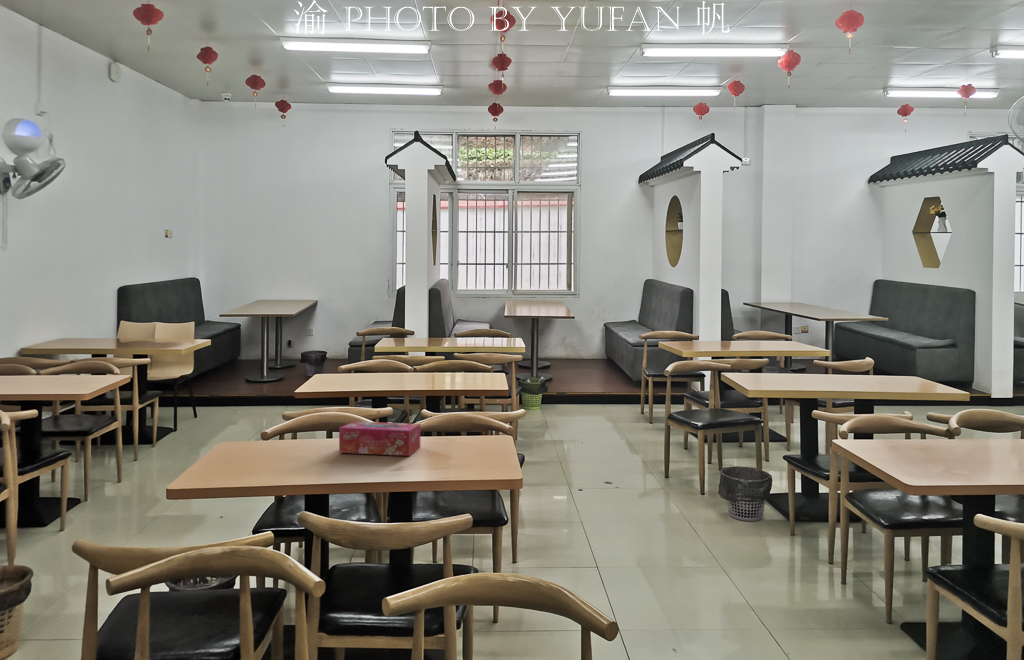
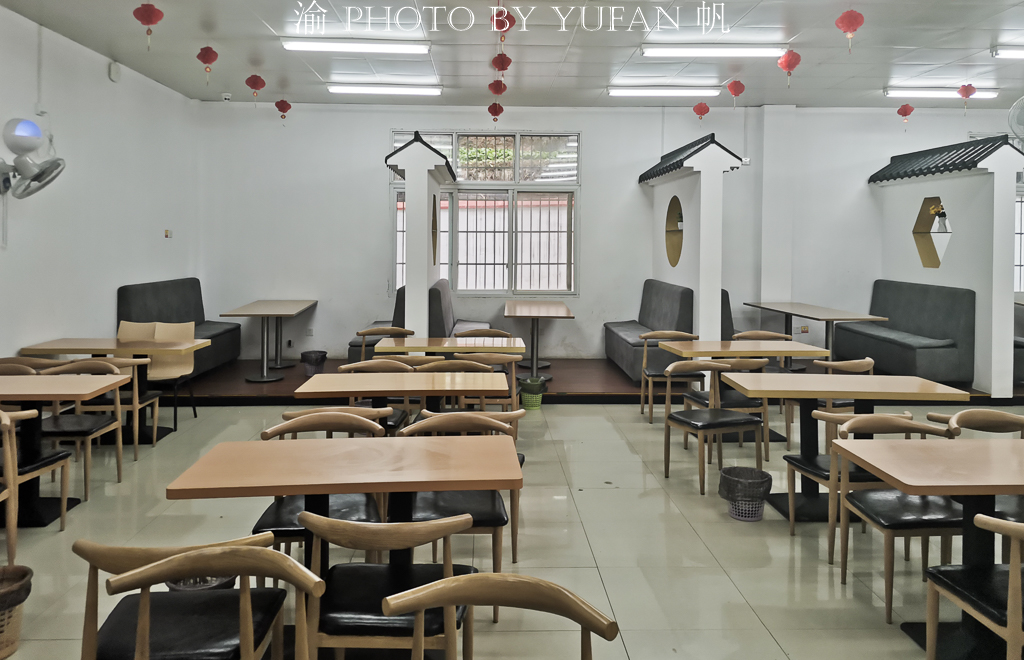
- tissue box (380, 438)
